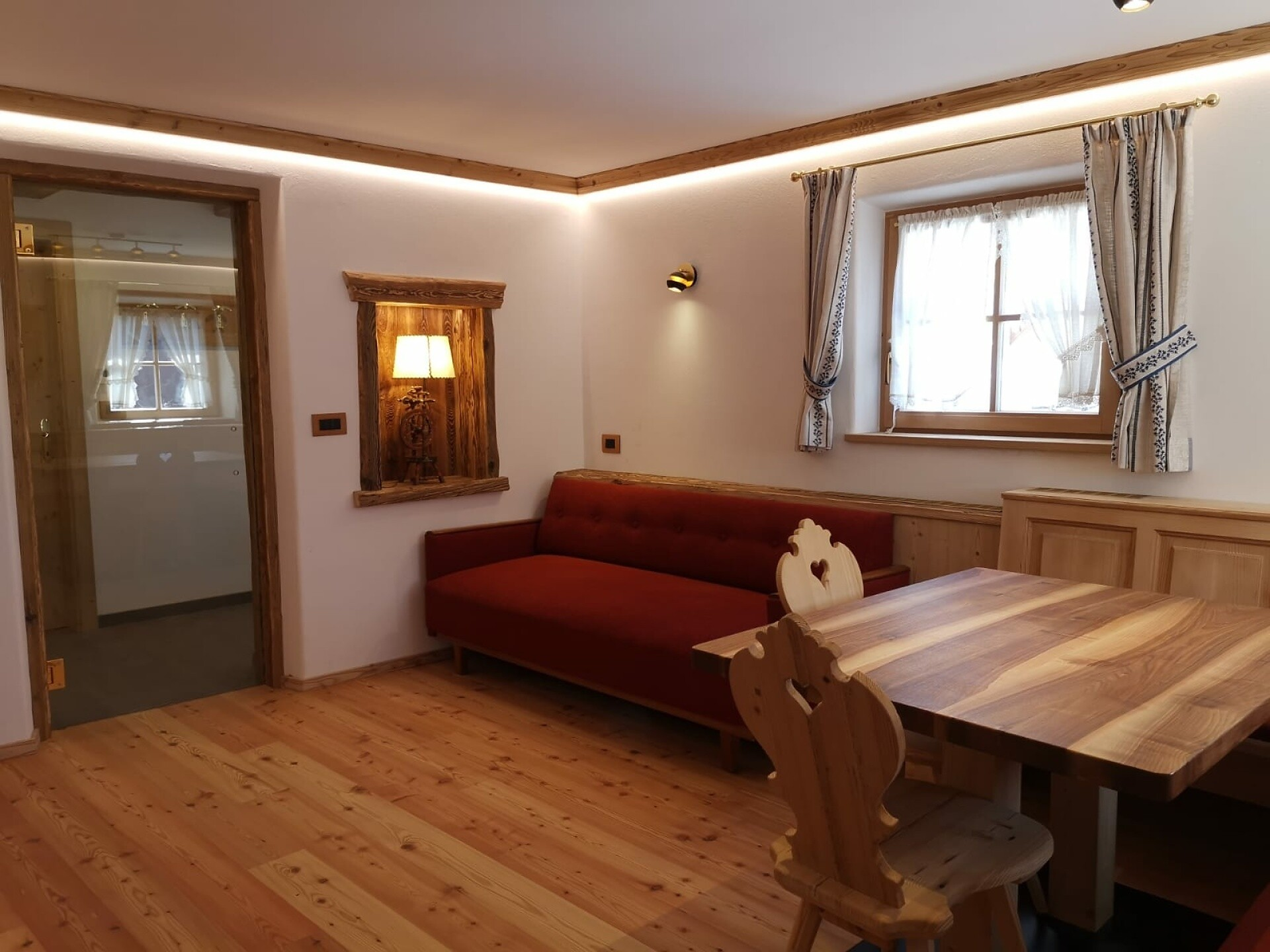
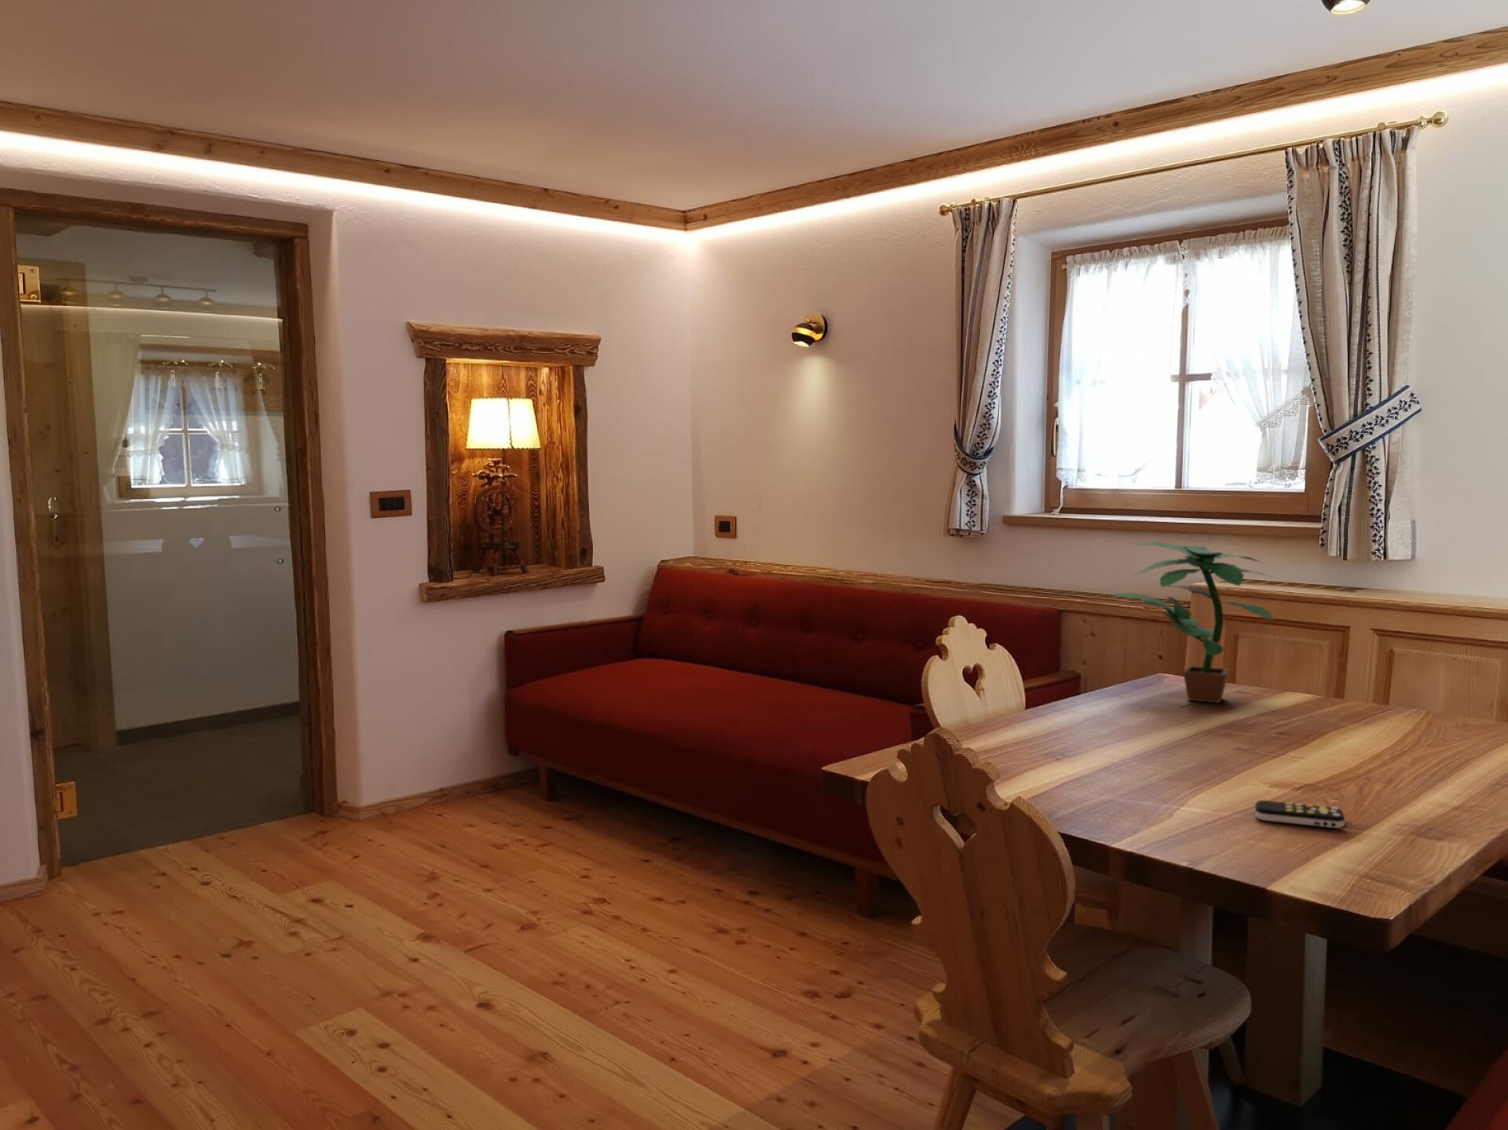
+ remote control (1298, 813)
+ potted plant (1196, 621)
